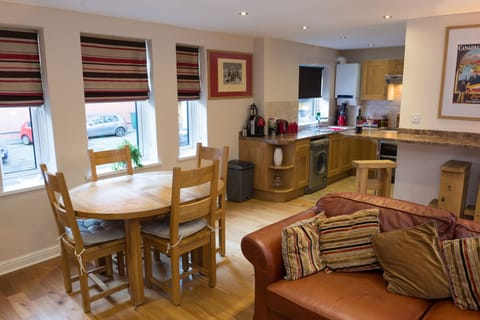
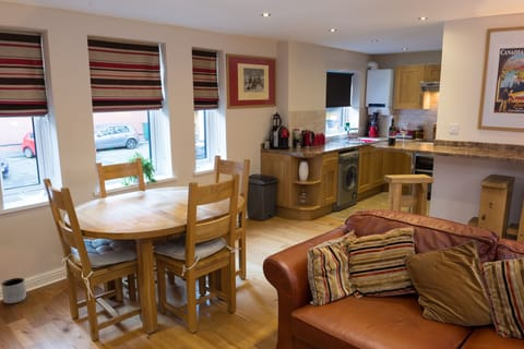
+ planter (13, 290)
